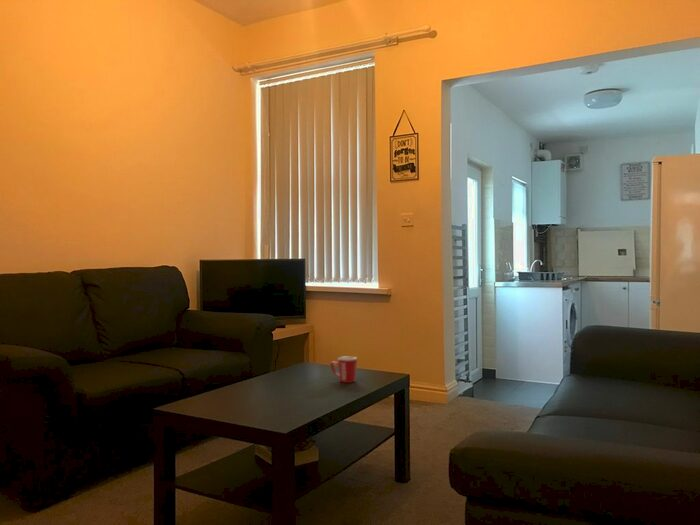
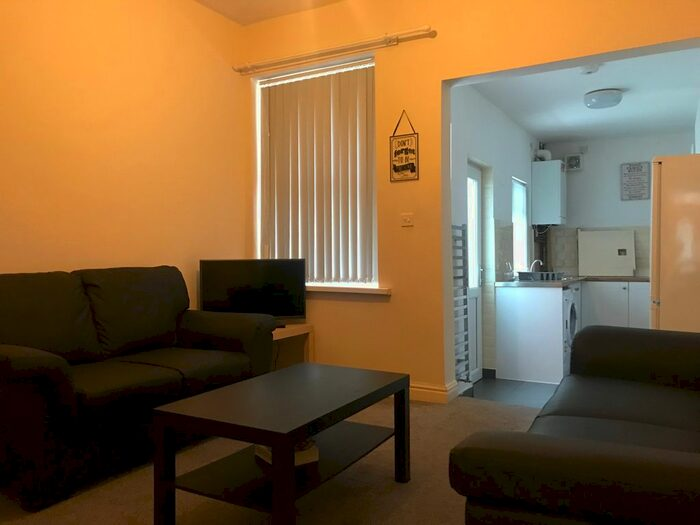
- mug (343, 369)
